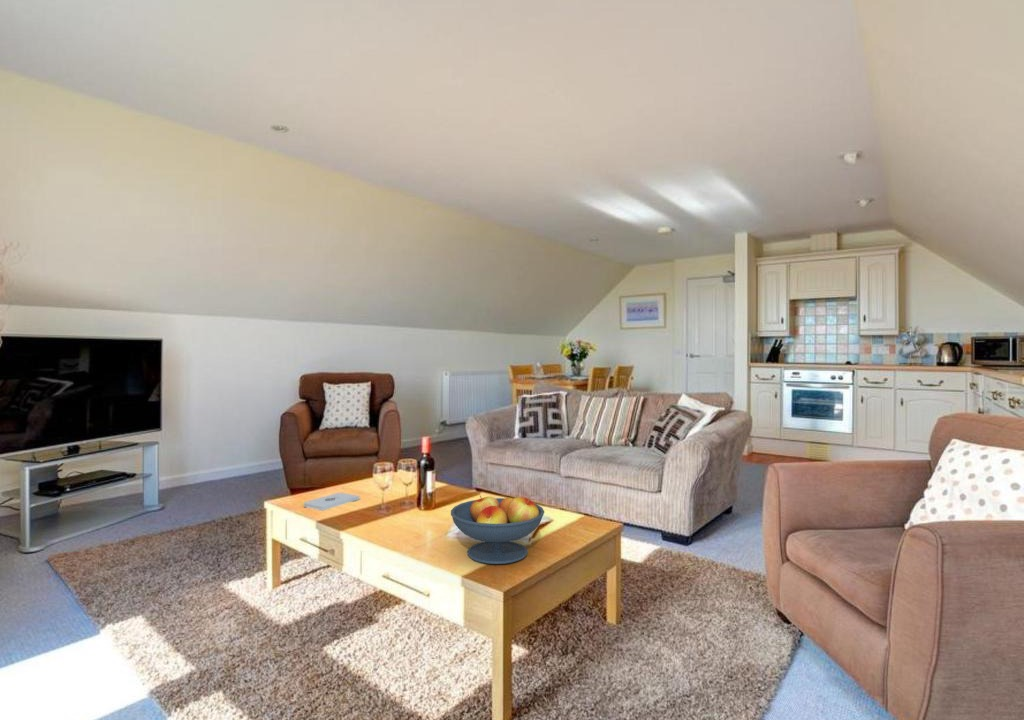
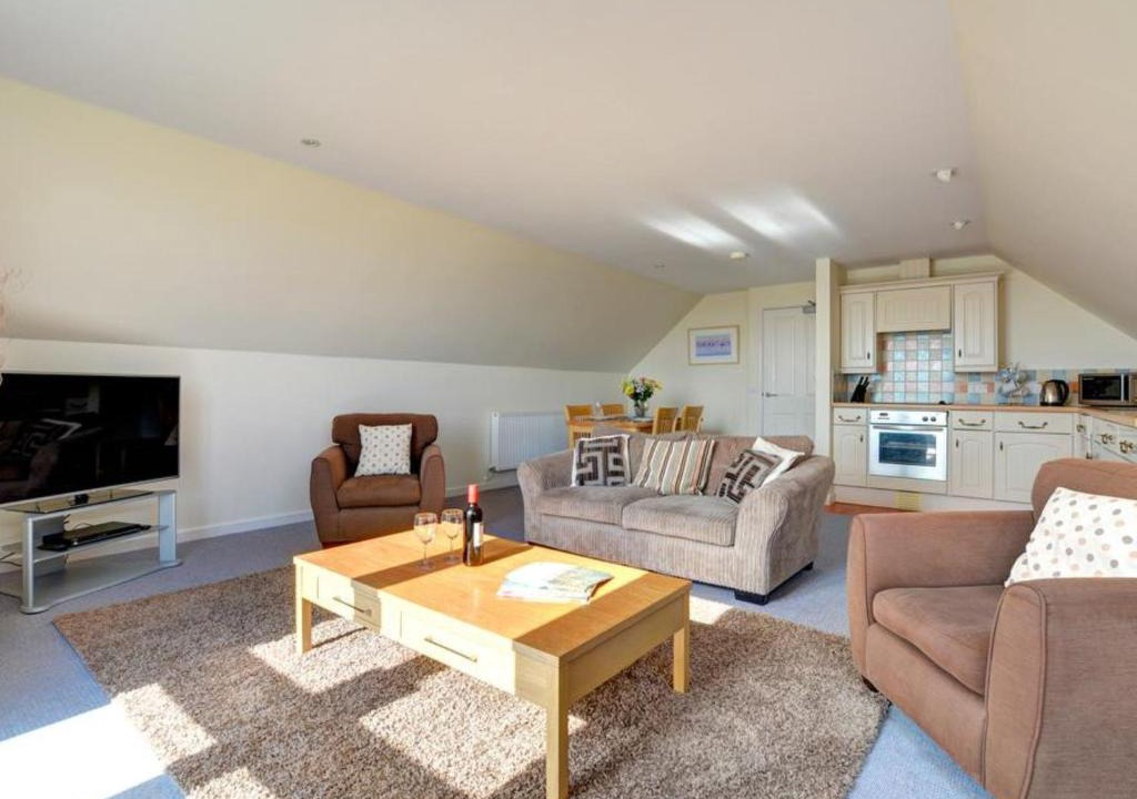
- fruit bowl (497, 524)
- notepad (331, 501)
